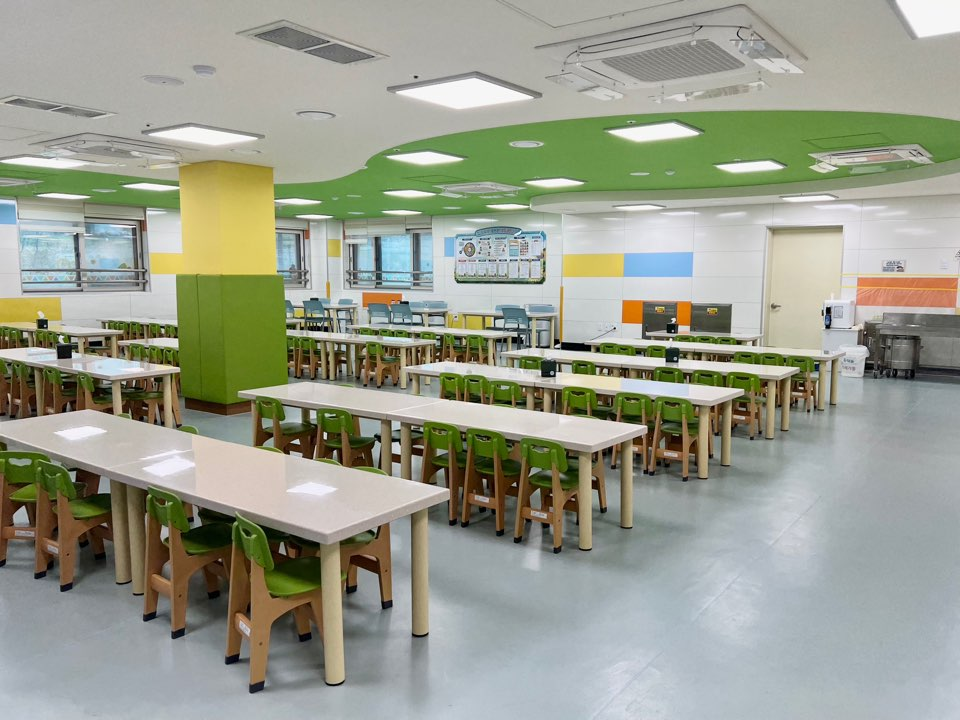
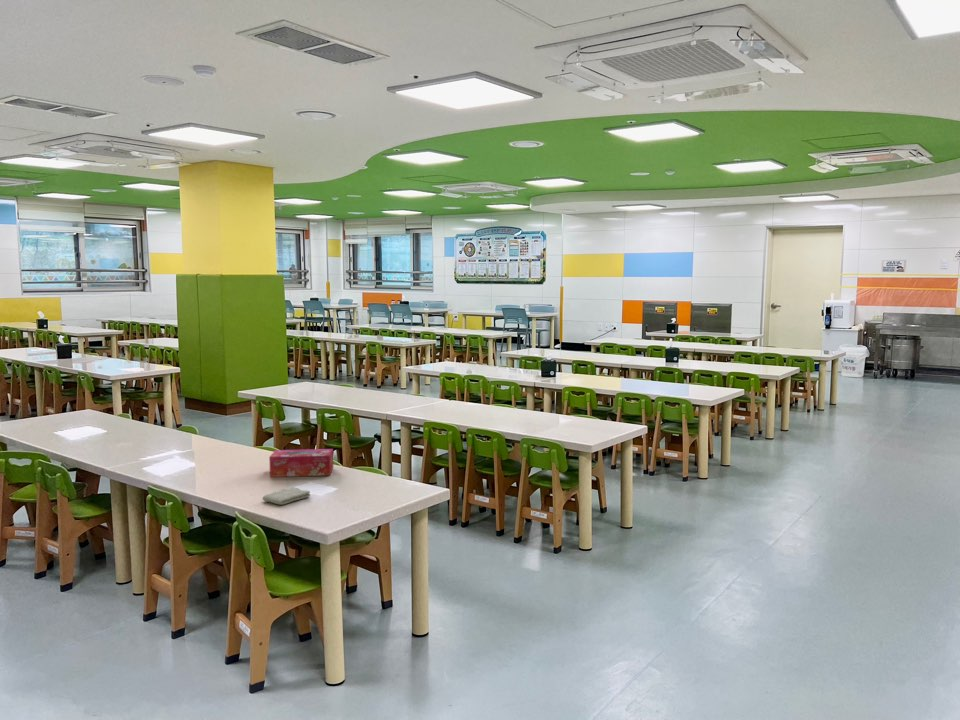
+ washcloth (287, 495)
+ tissue box (302, 462)
